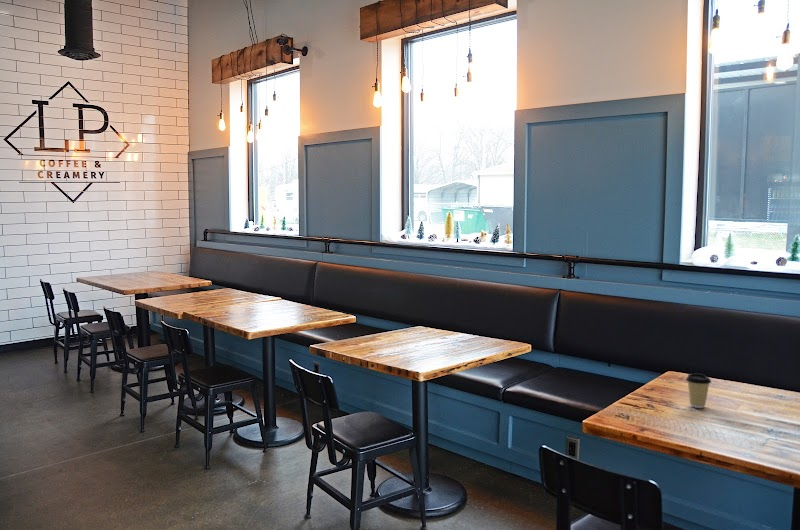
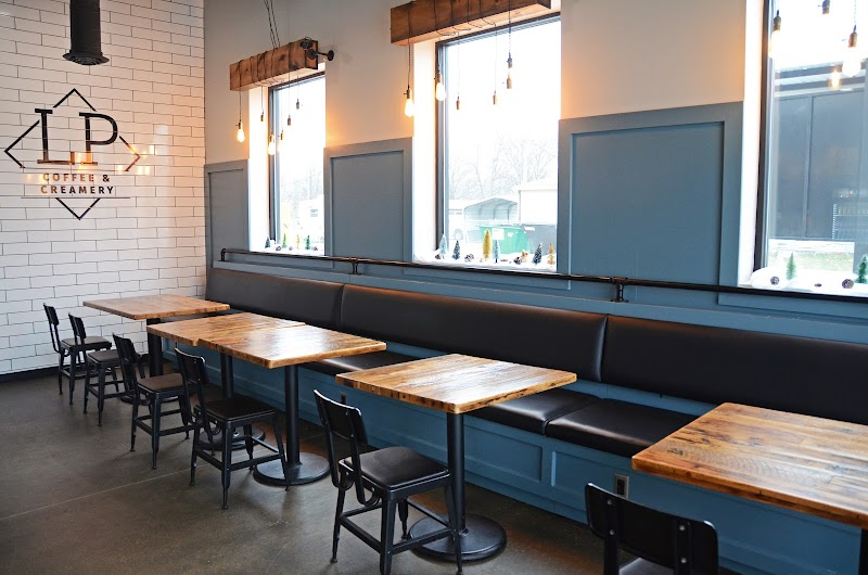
- coffee cup (698, 390)
